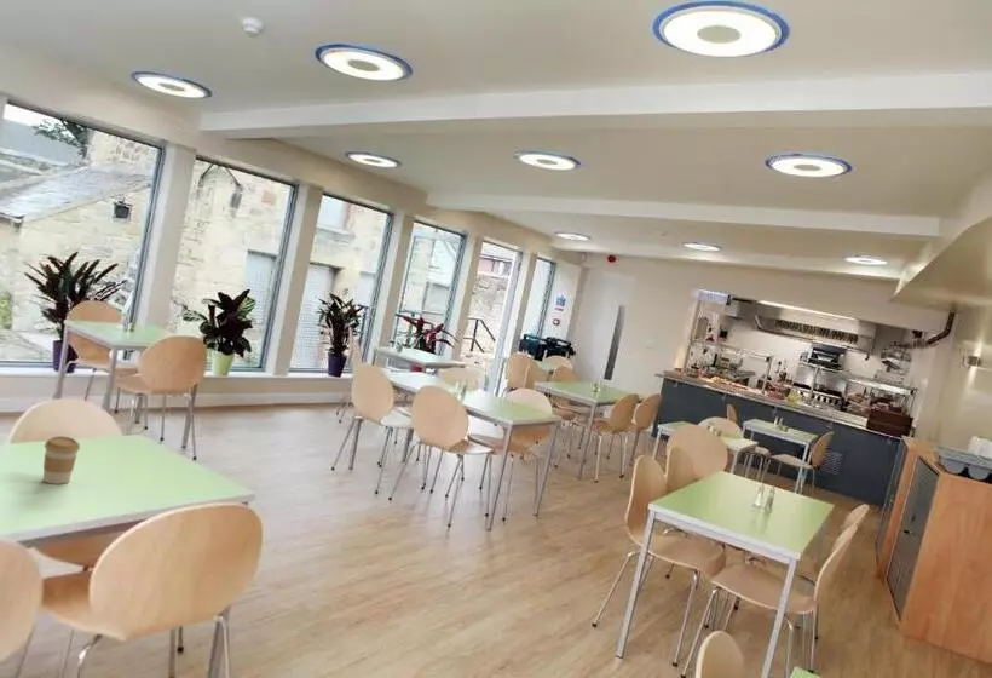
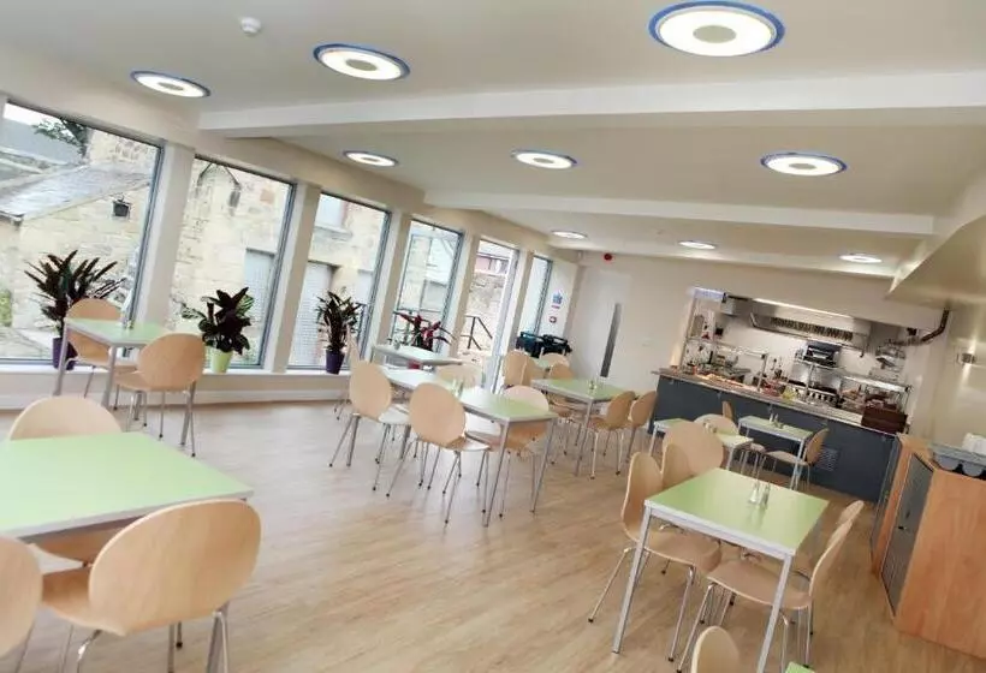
- coffee cup (59, 459)
